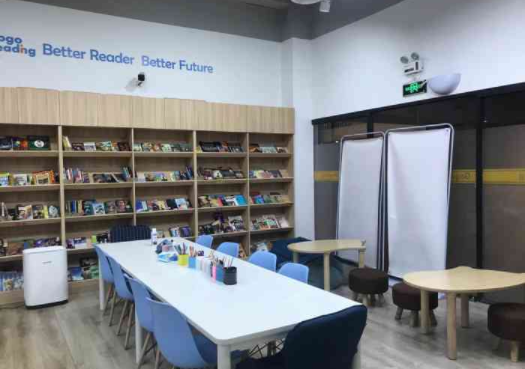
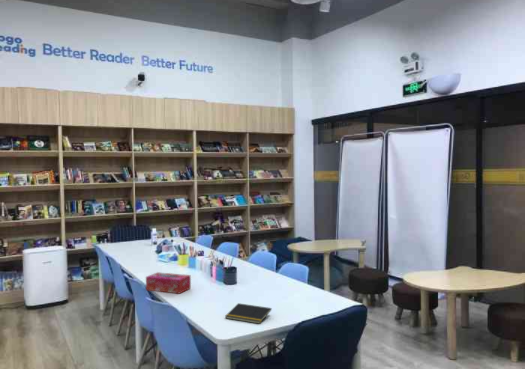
+ tissue box (168, 282)
+ notepad (248, 313)
